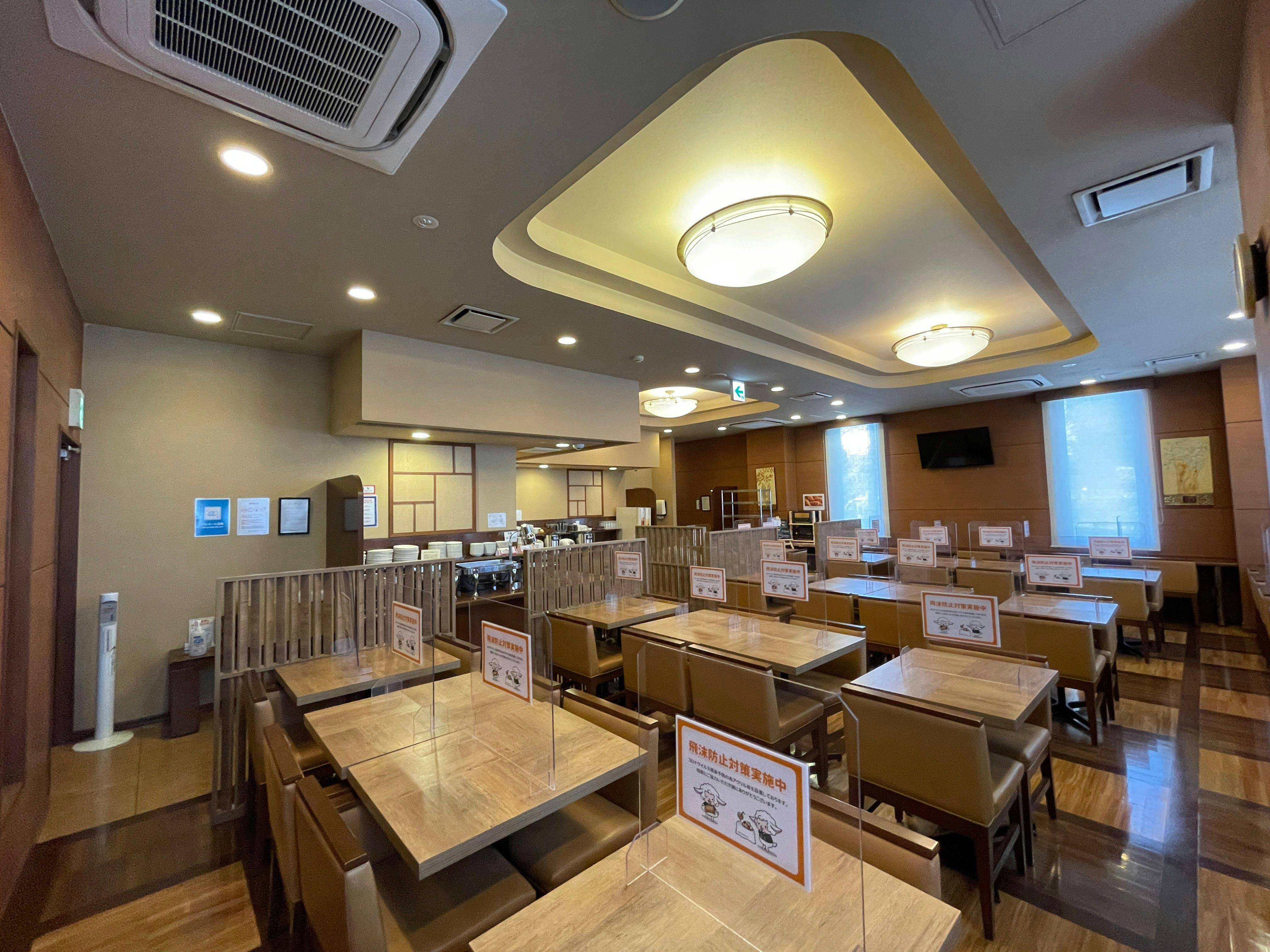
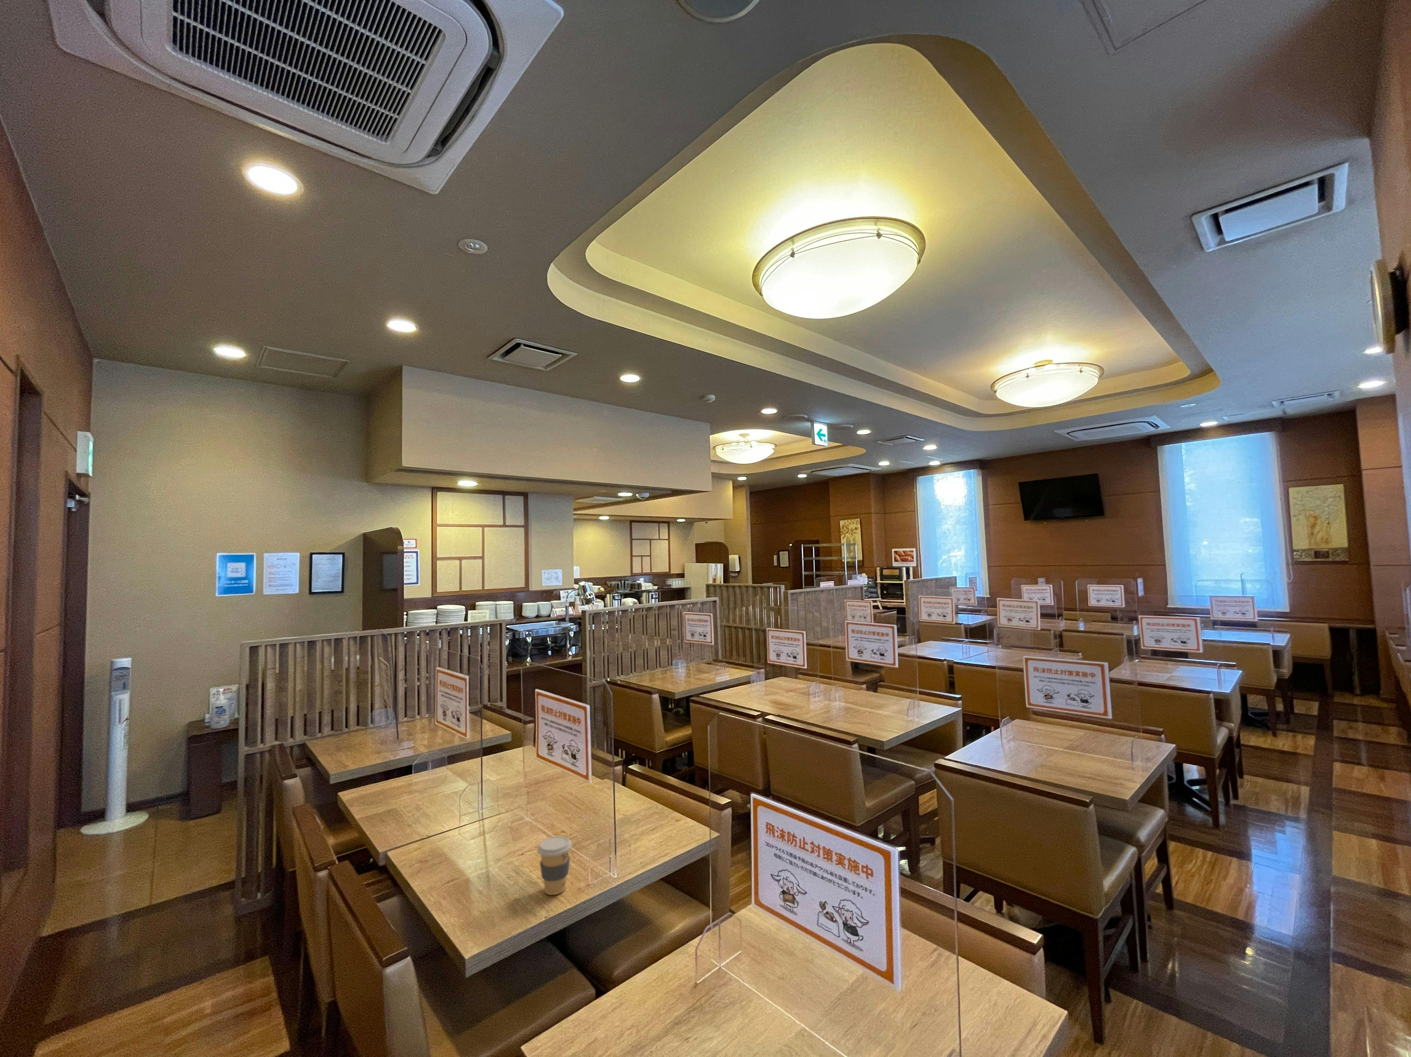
+ coffee cup (554, 866)
